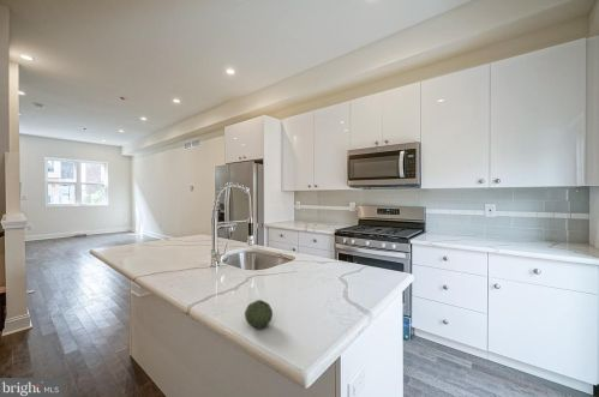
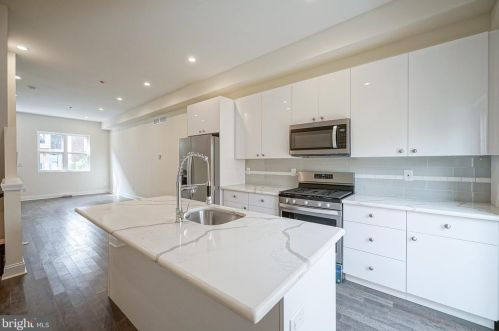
- fruit (258, 312)
